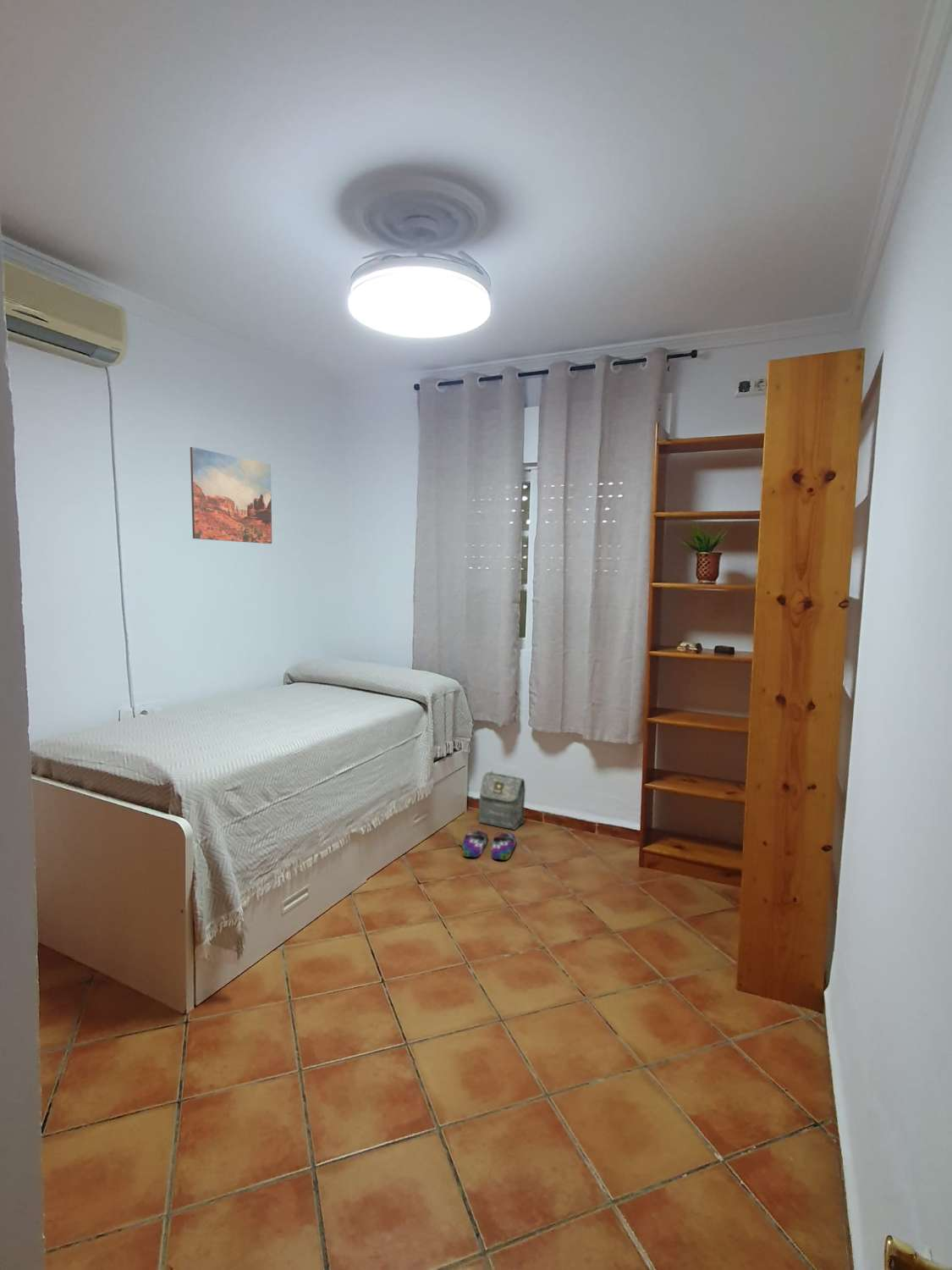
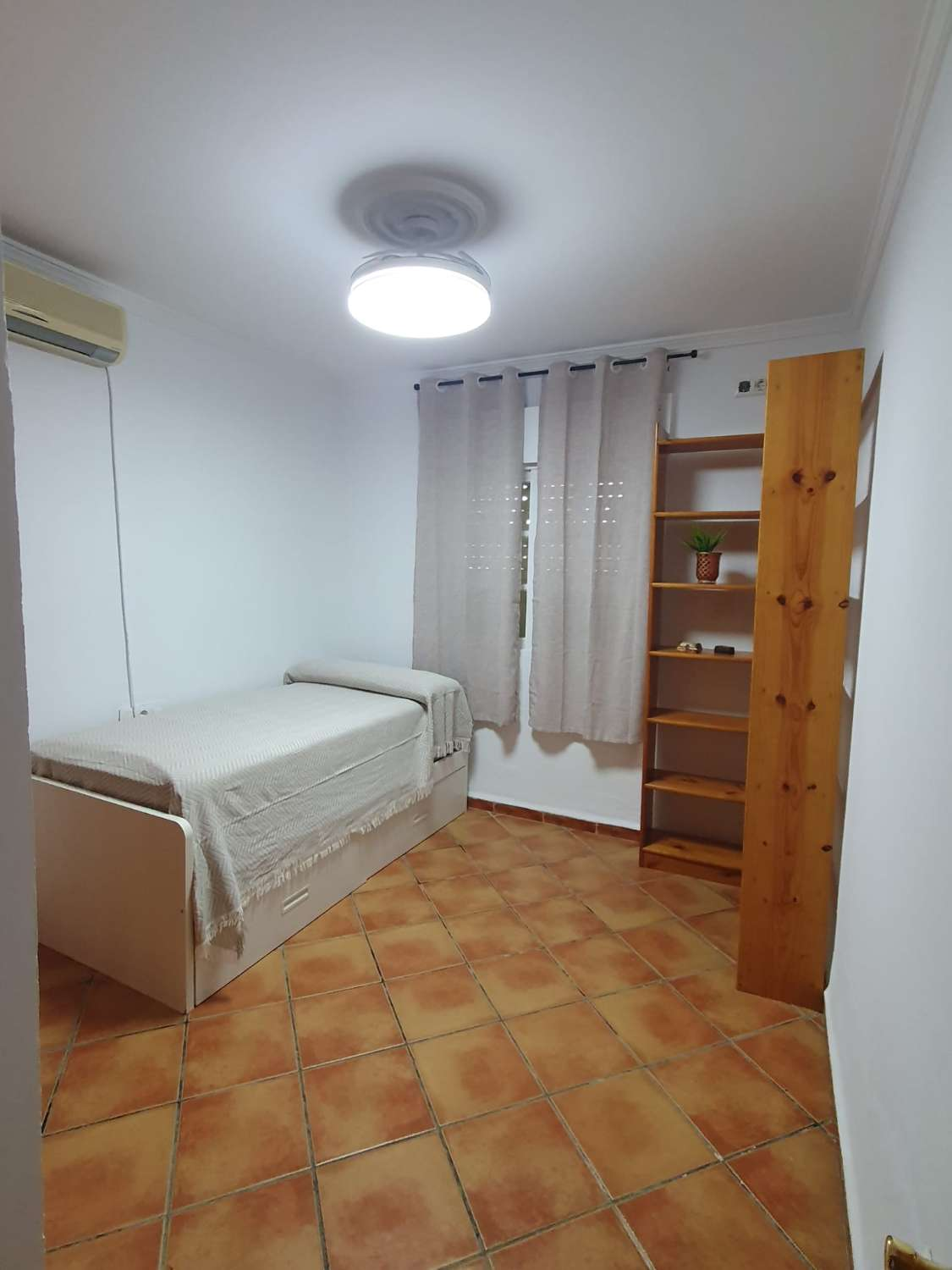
- wall art (234, 499)
- slippers (487, 840)
- bag (502, 798)
